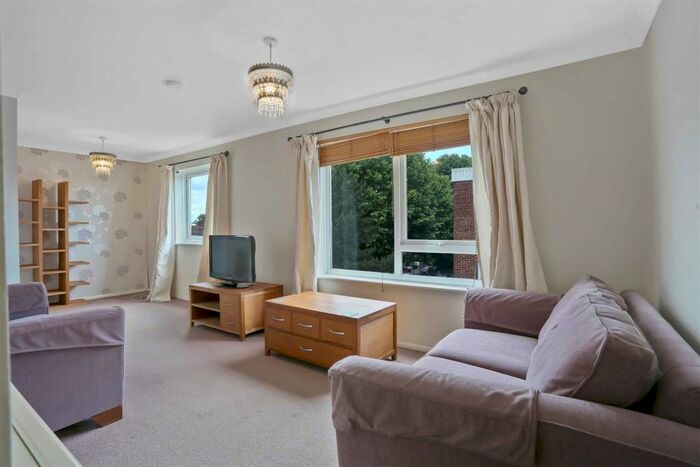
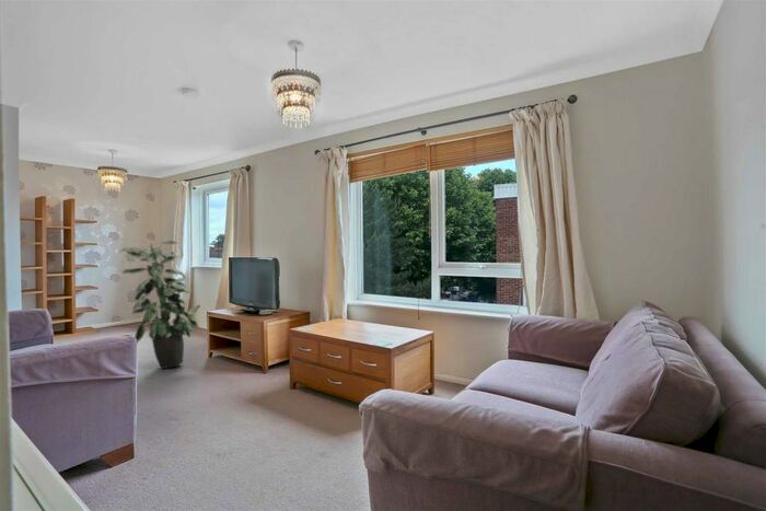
+ indoor plant (163, 304)
